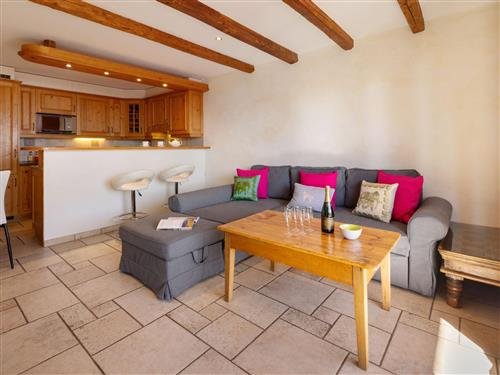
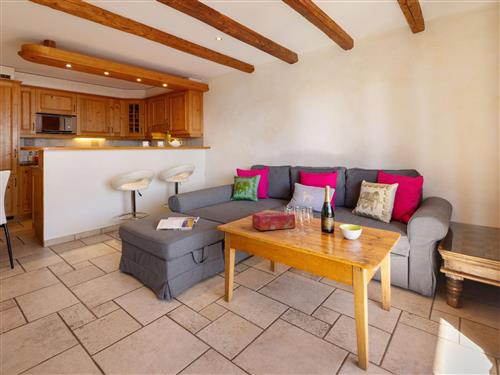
+ tissue box (273, 220)
